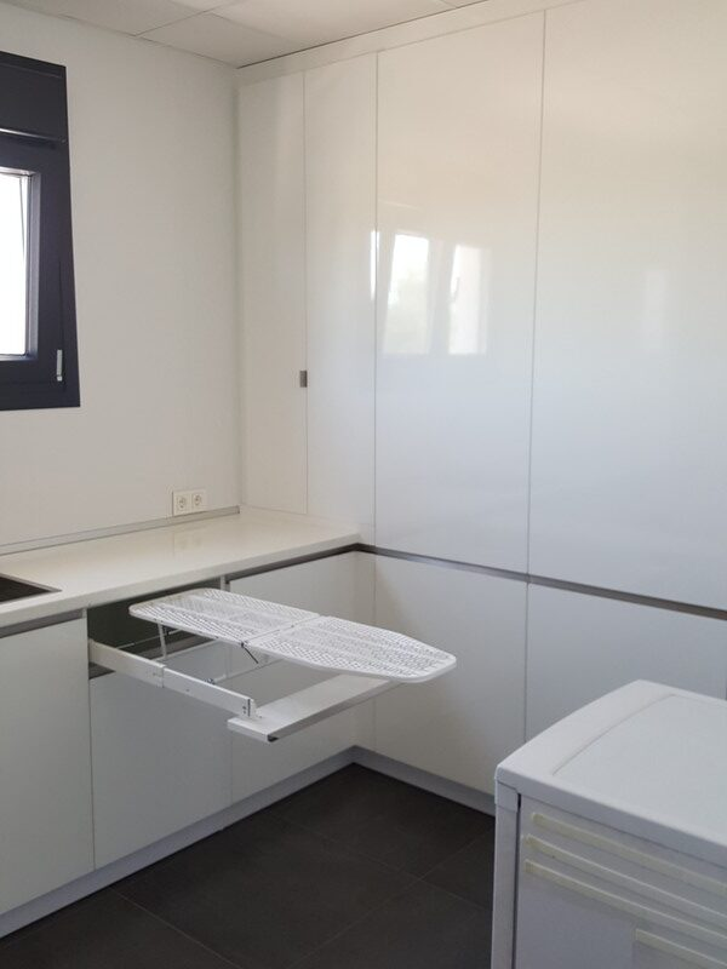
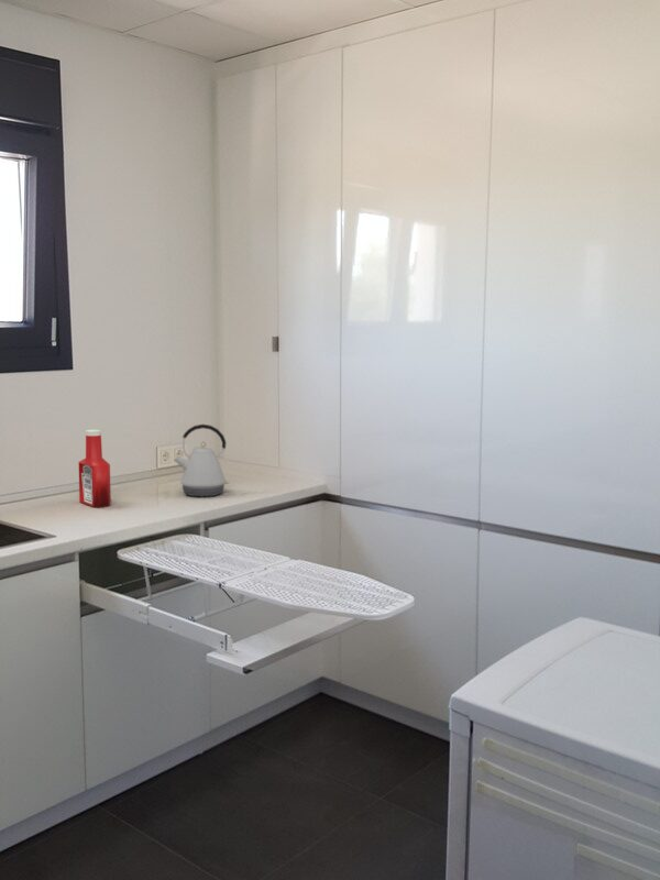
+ kettle (201, 459)
+ soap bottle (94, 466)
